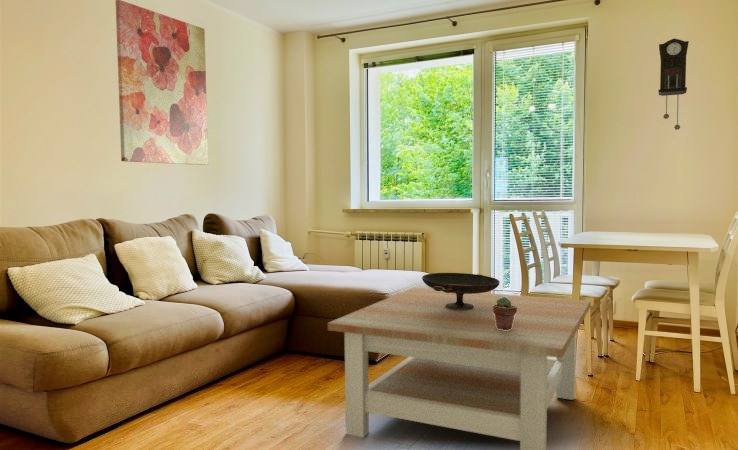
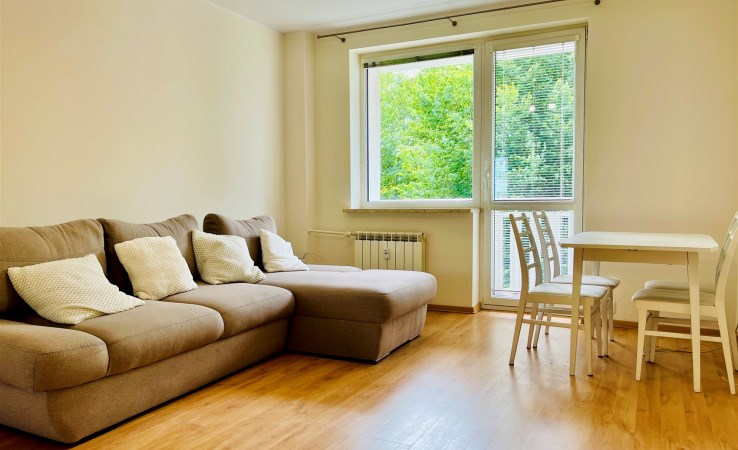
- decorative bowl (460, 291)
- wall art (166, 90)
- potted succulent (504, 311)
- coffee table (469, 362)
- pendulum clock (672, 85)
